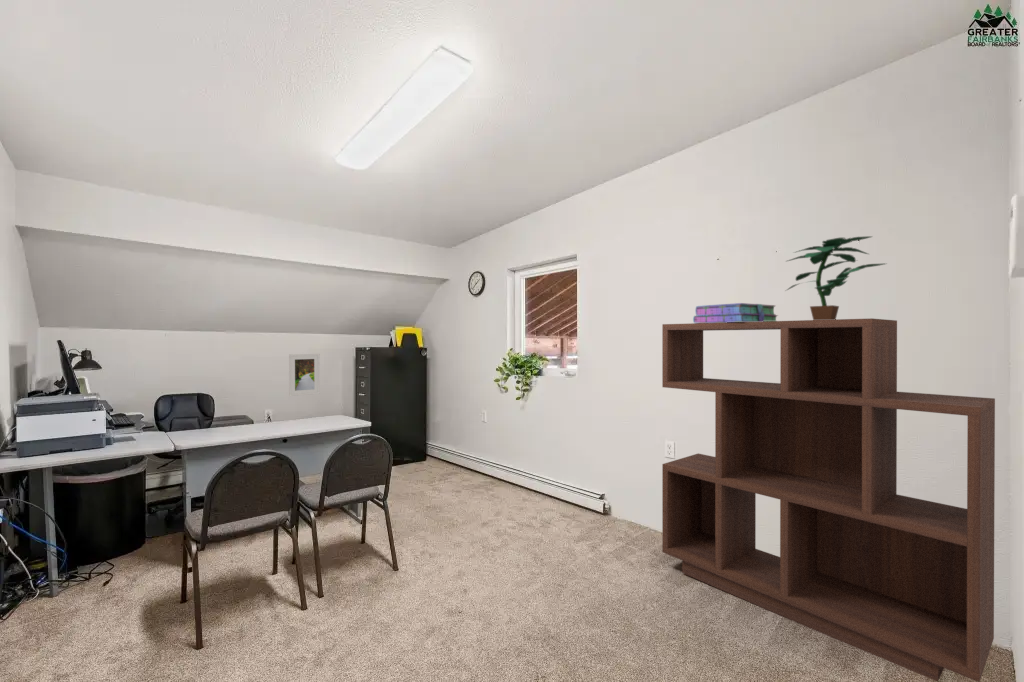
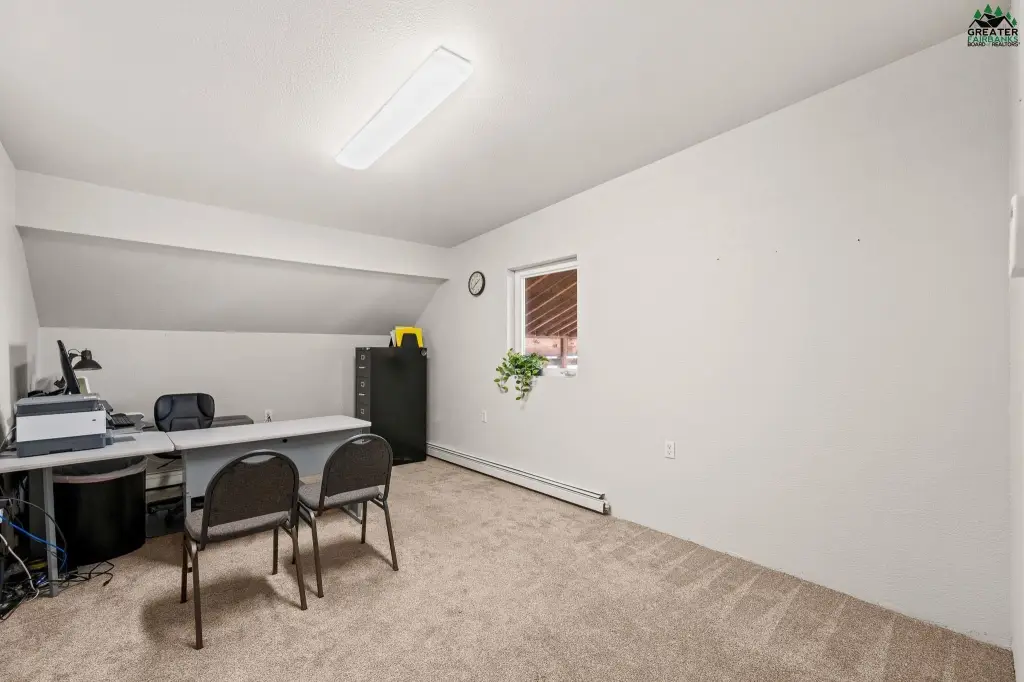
- potted plant (831, 280)
- bookcase (800, 463)
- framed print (304, 374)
- stack of books (735, 313)
